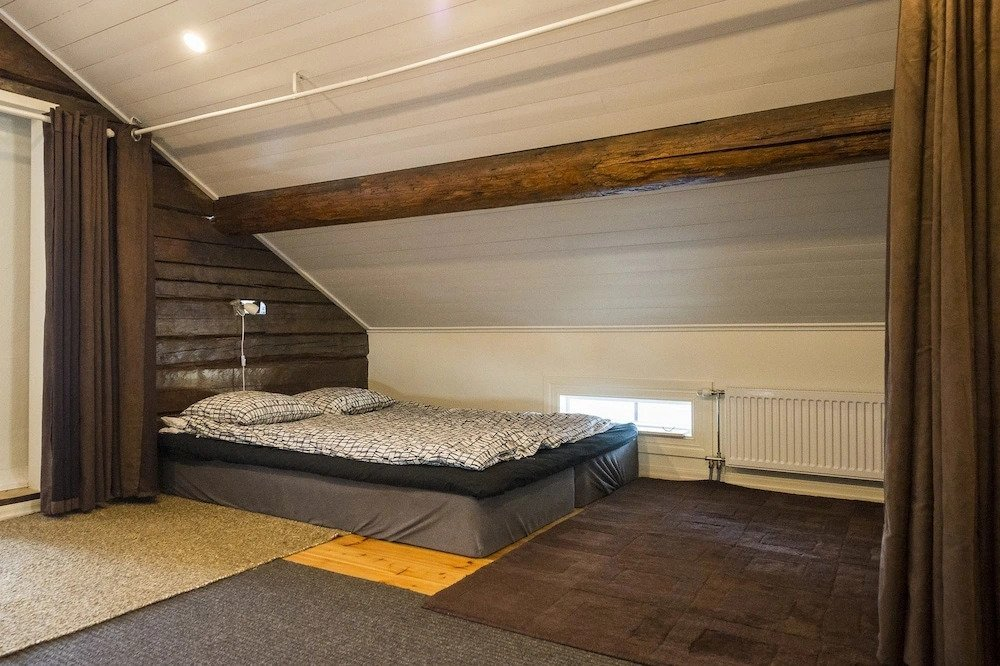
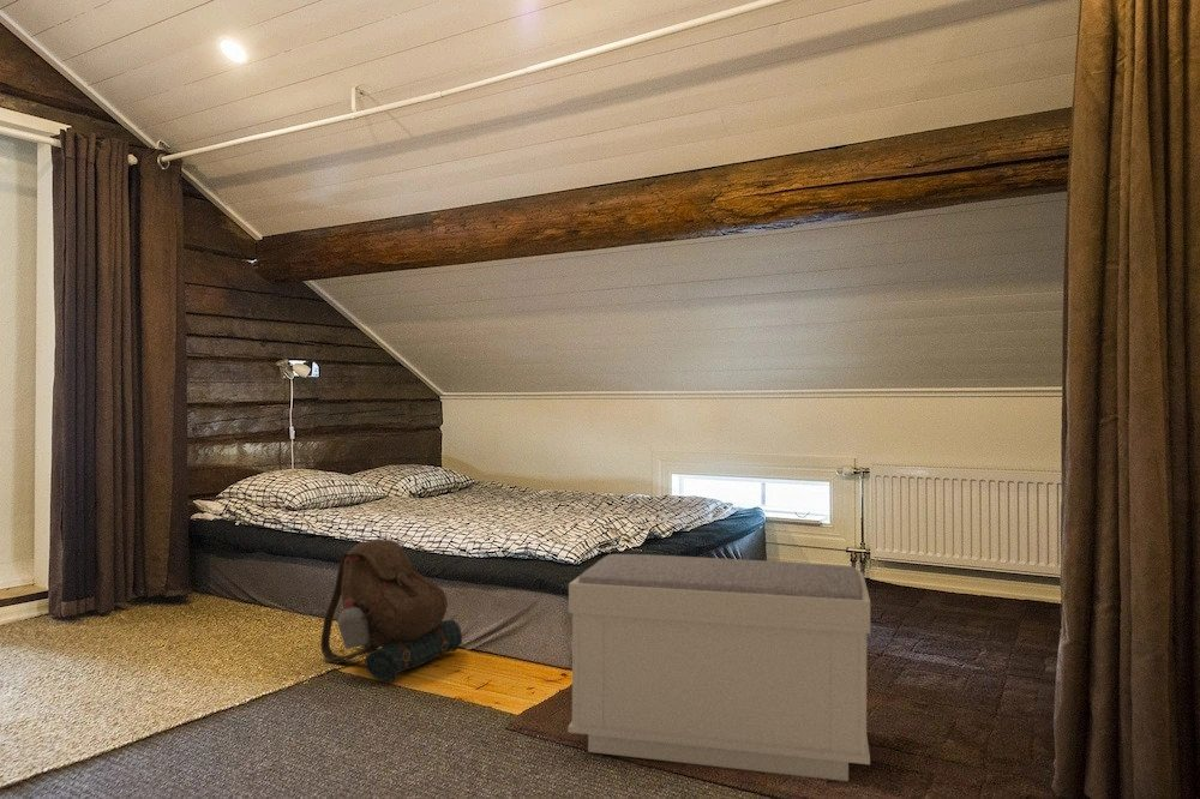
+ bench (720, 653)
+ backpack (386, 600)
